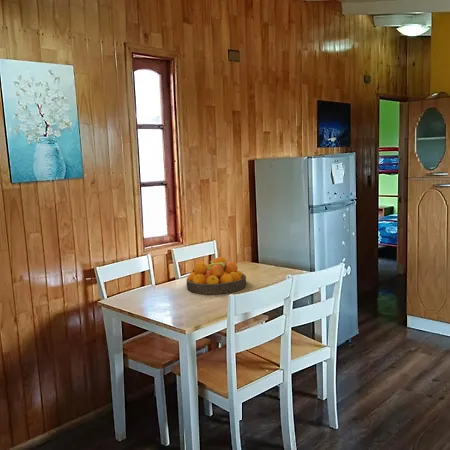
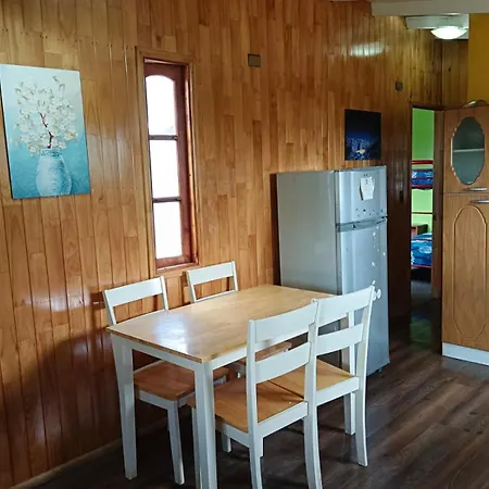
- fruit bowl (215, 273)
